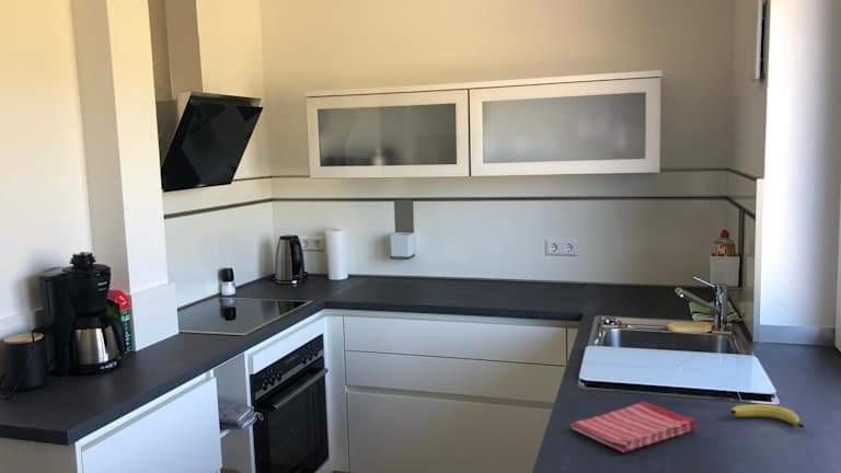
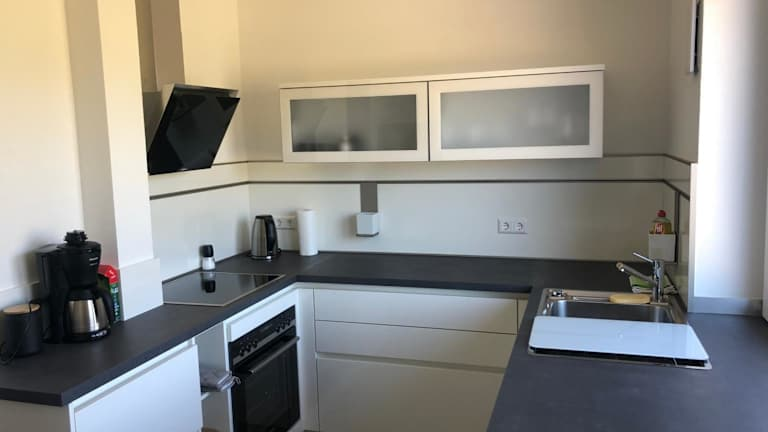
- fruit (770, 416)
- dish towel (633, 424)
